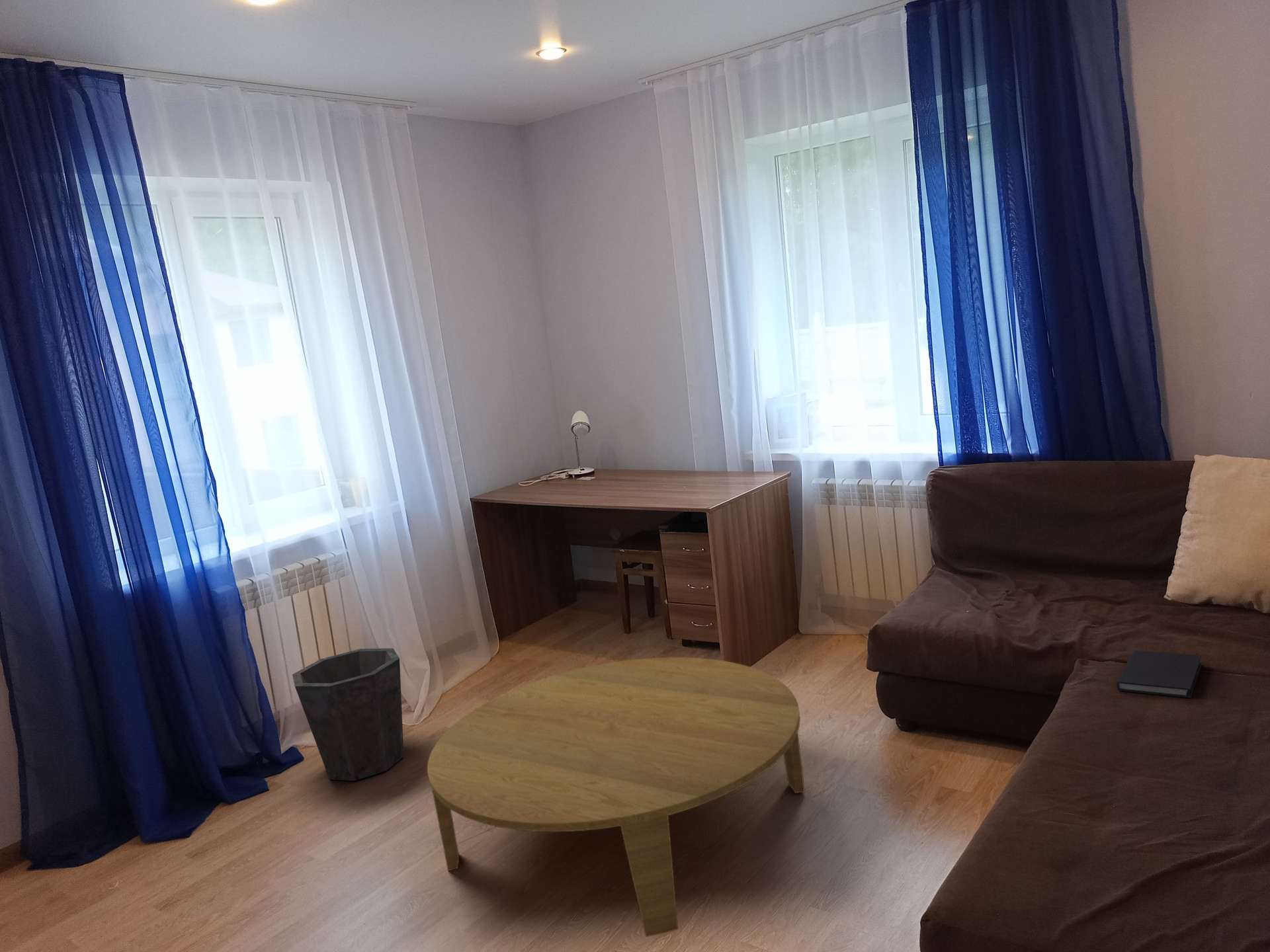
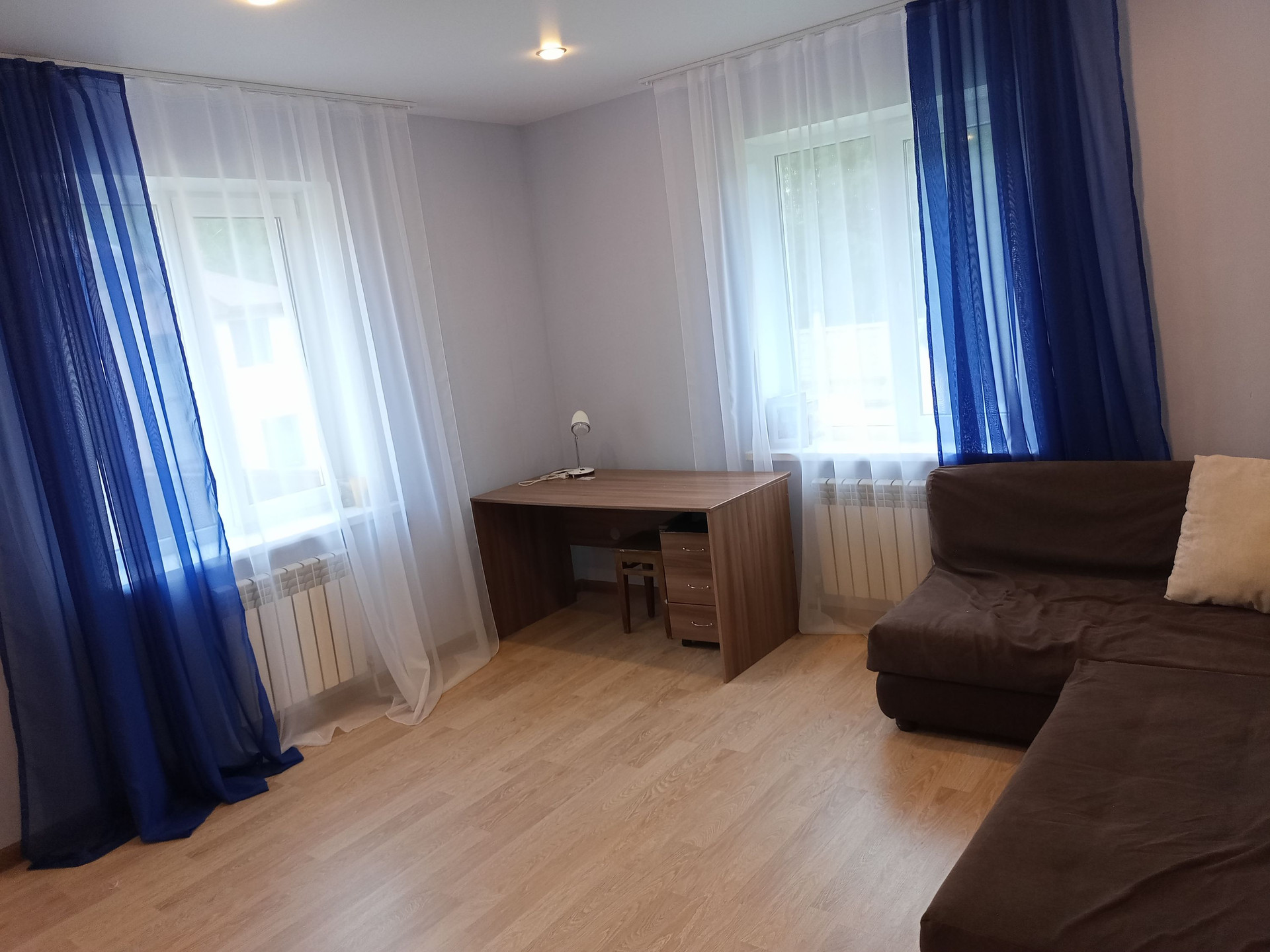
- coffee table (621, 775)
- waste bin (355, 715)
- diary (1160, 672)
